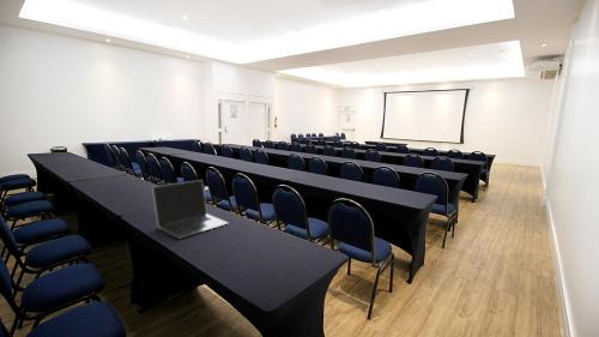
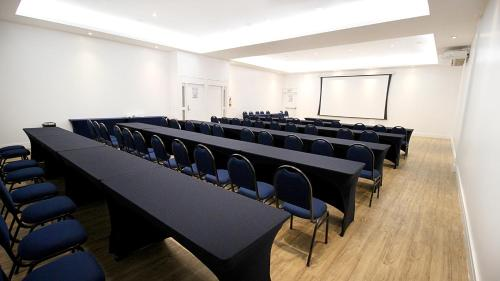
- laptop (192, 205)
